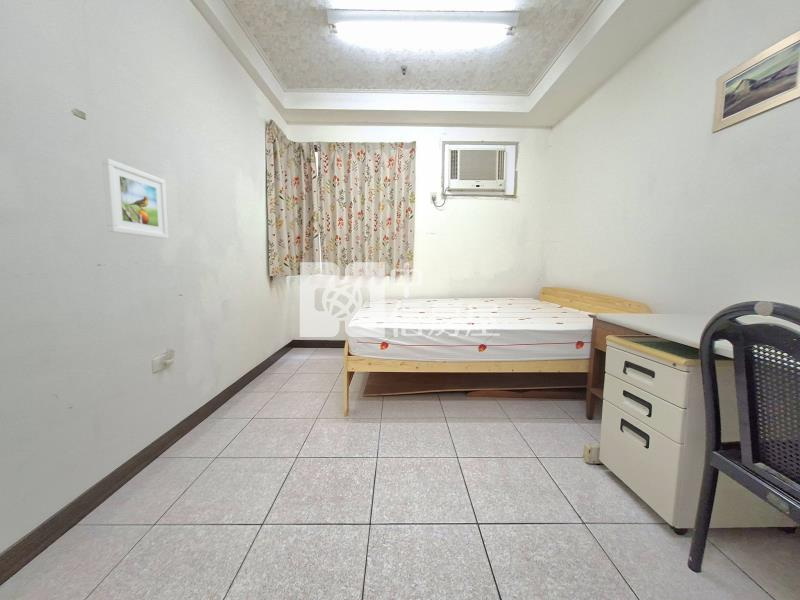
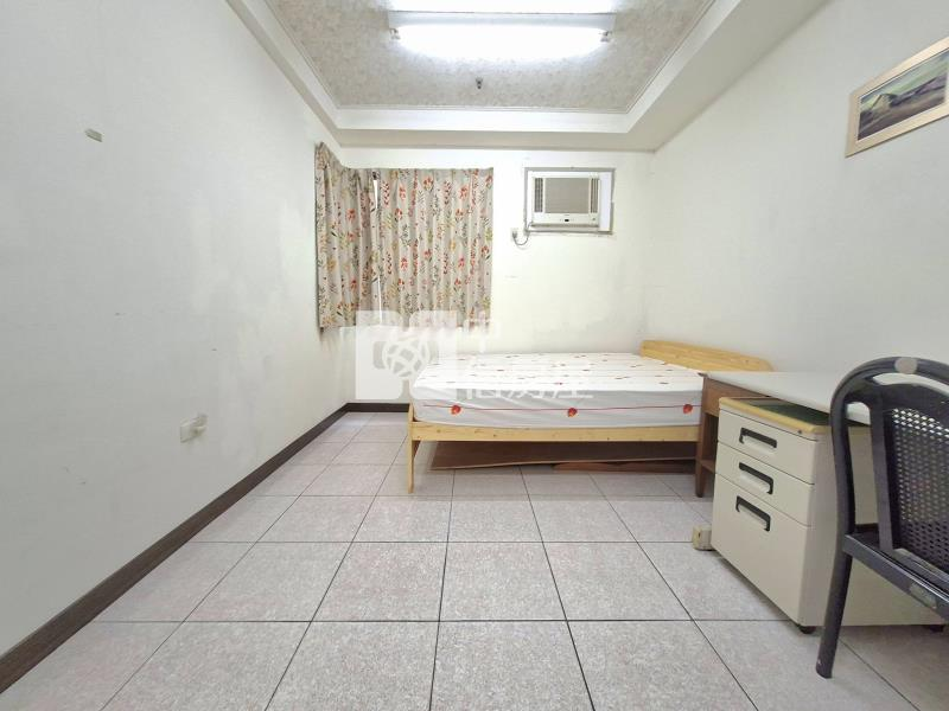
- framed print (139, 203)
